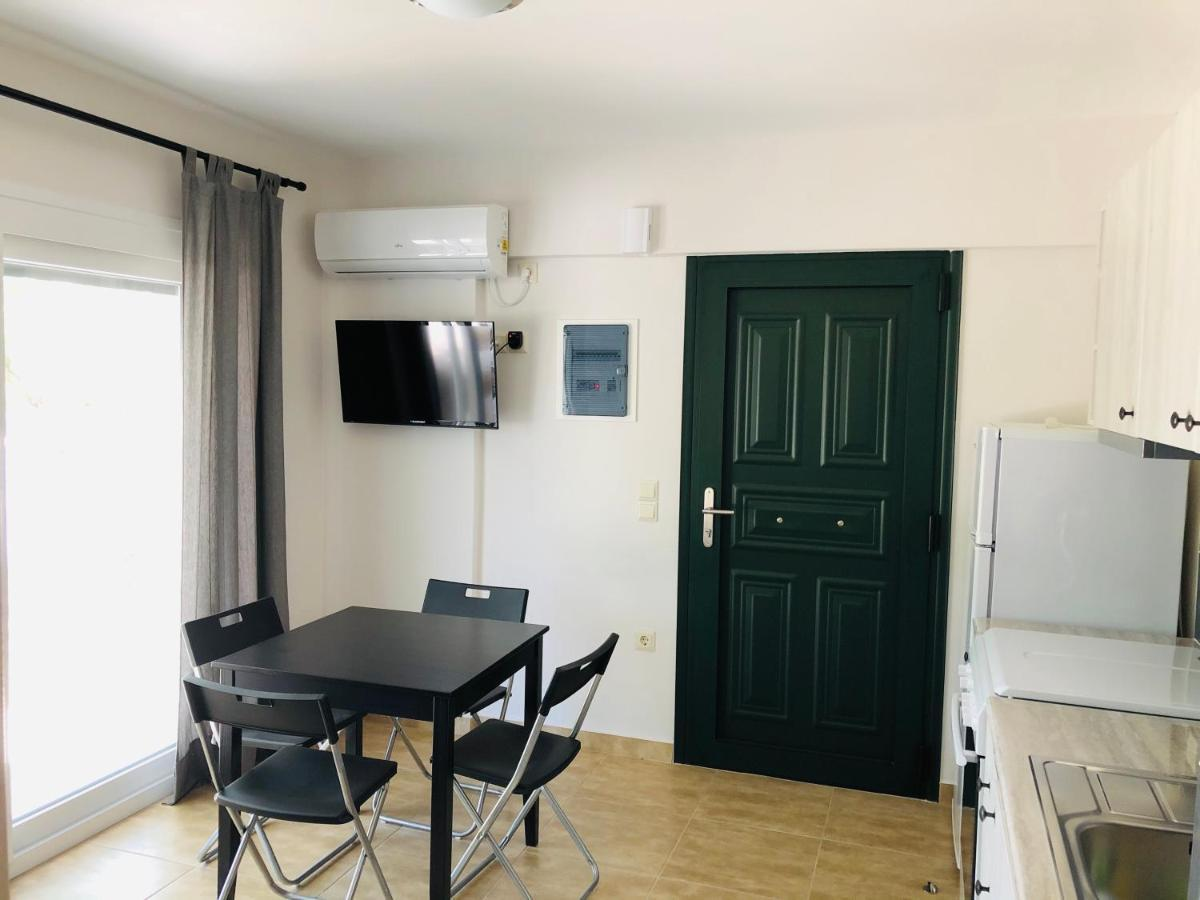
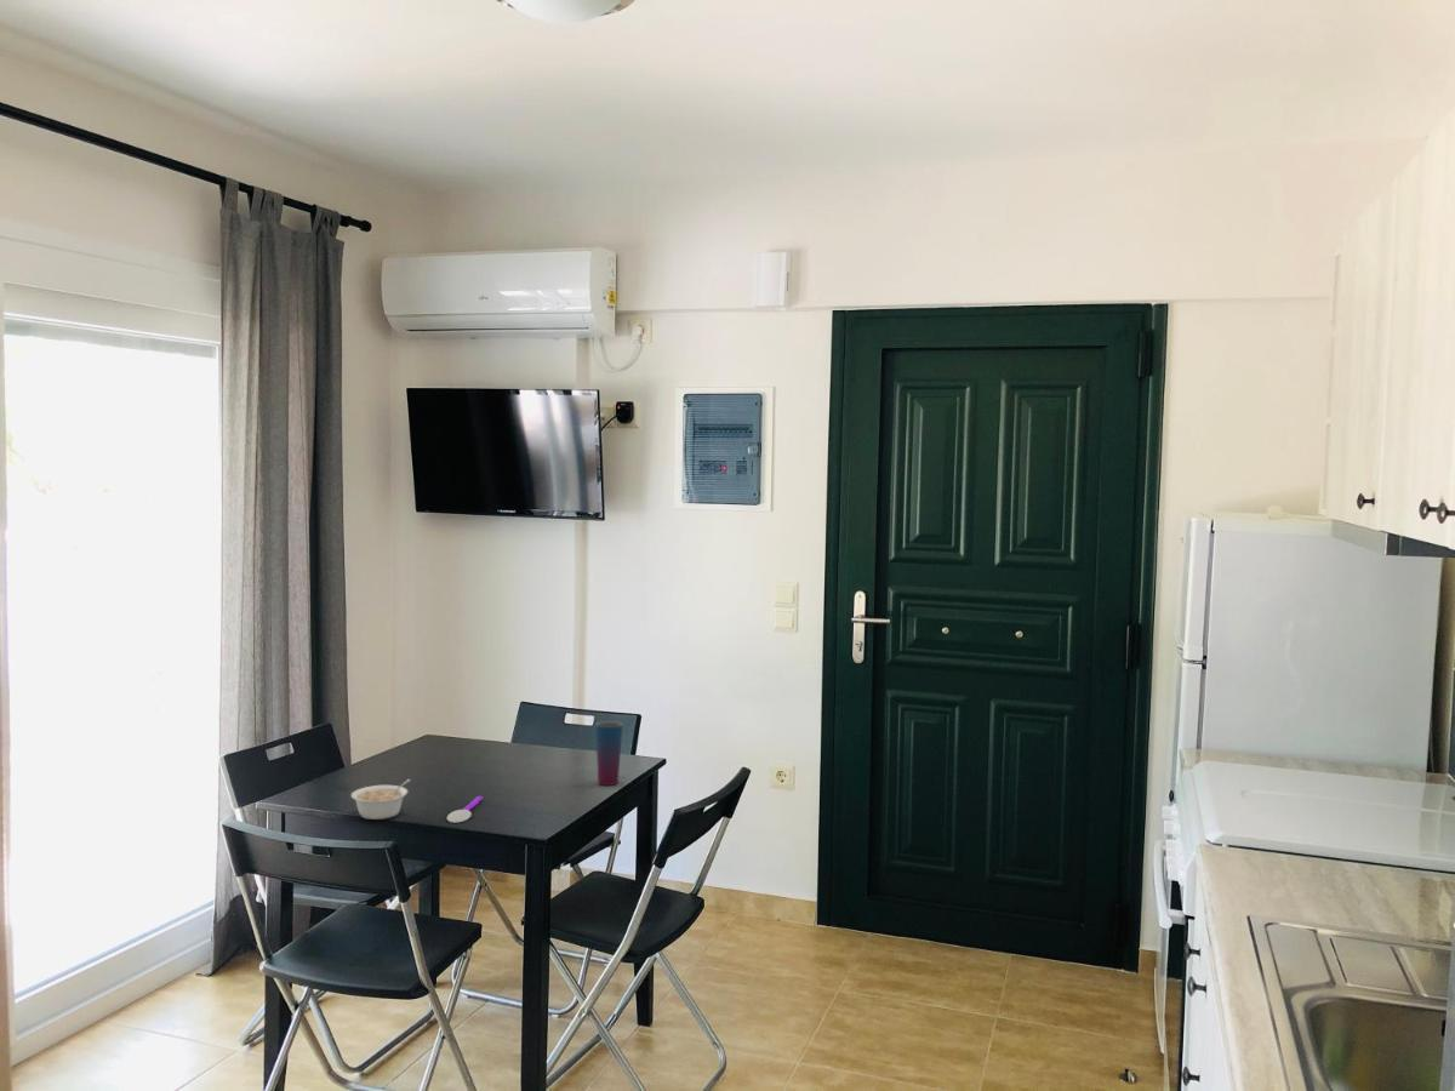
+ spoon (467, 807)
+ cup (607, 753)
+ legume (380, 800)
